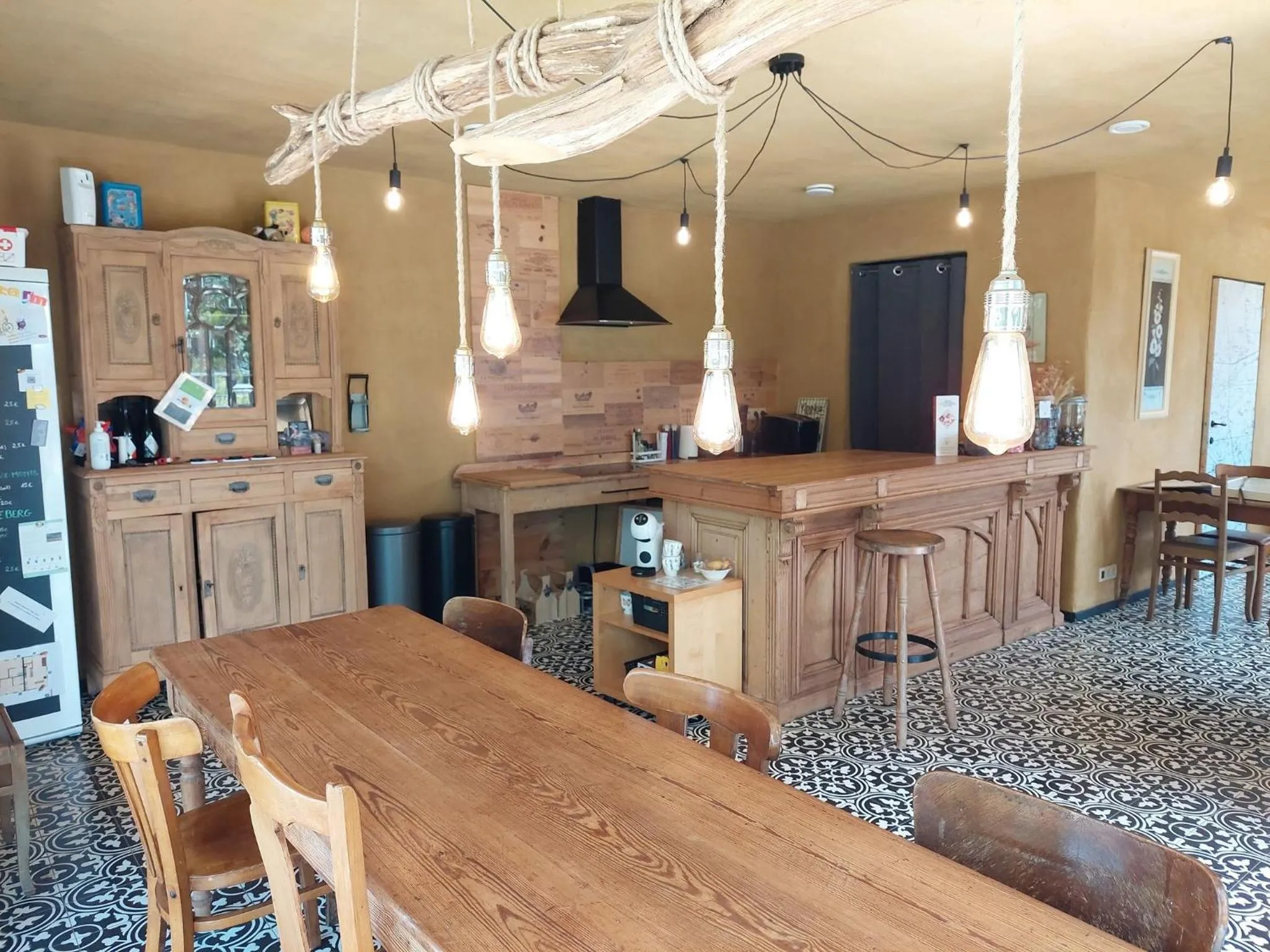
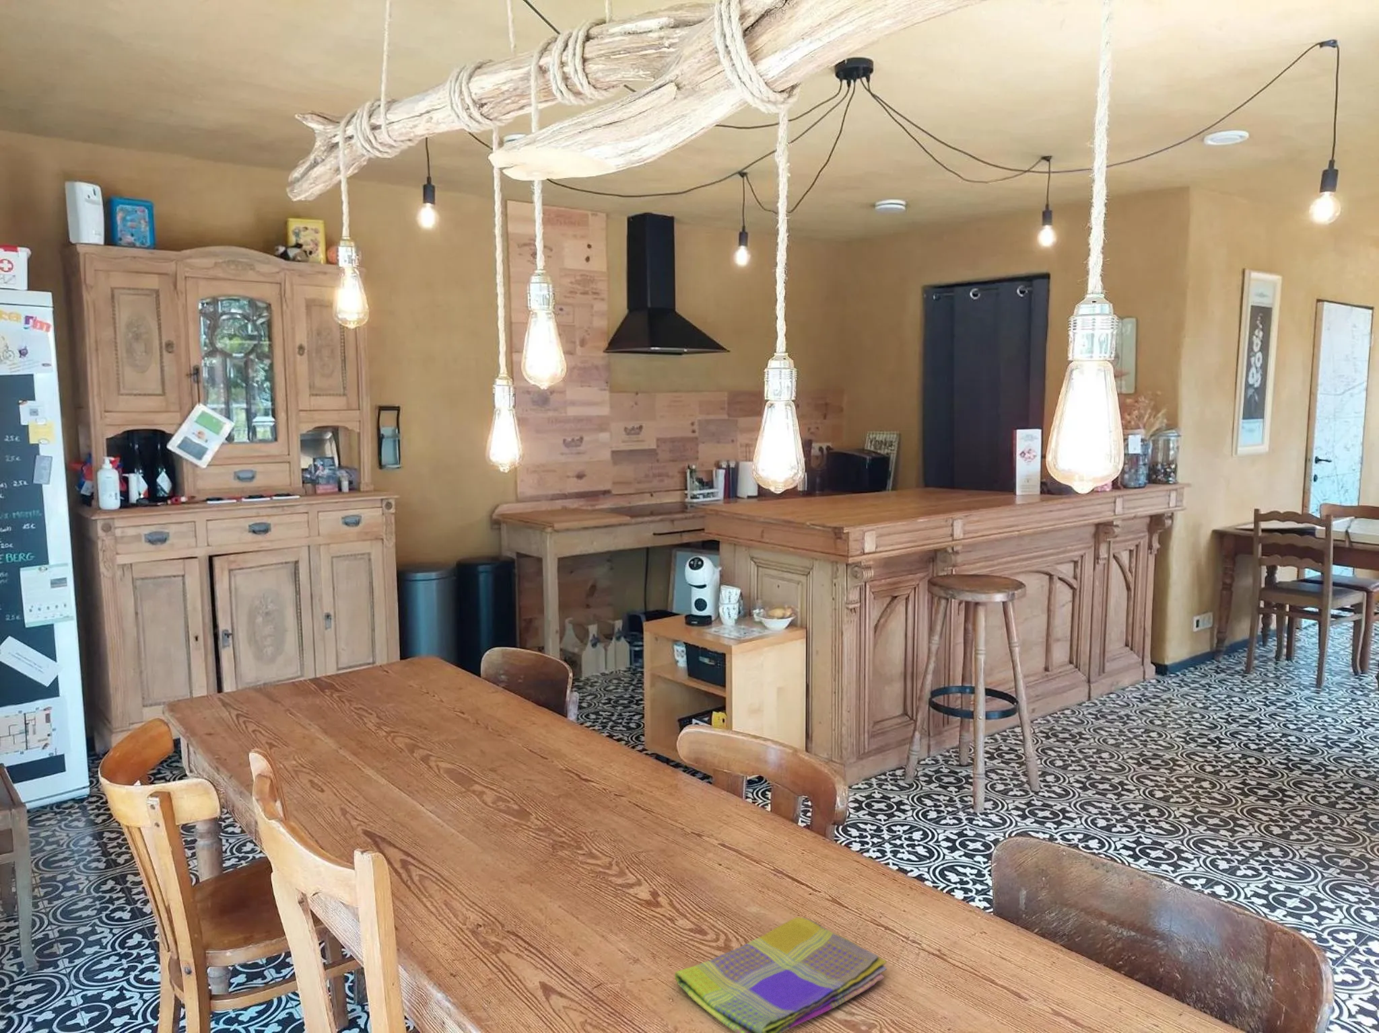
+ dish towel (781, 972)
